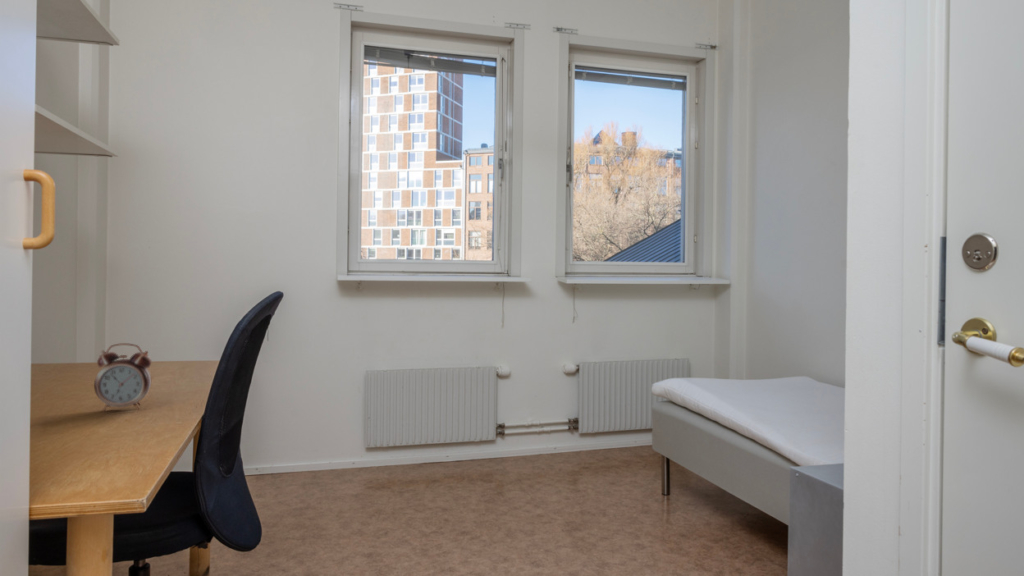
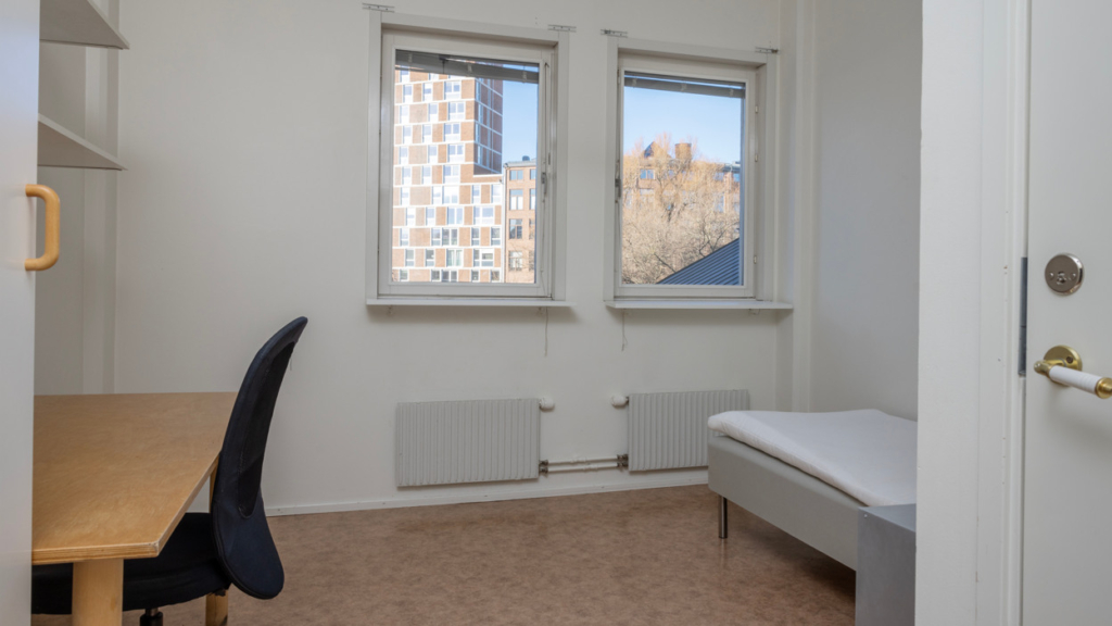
- alarm clock (124, 376)
